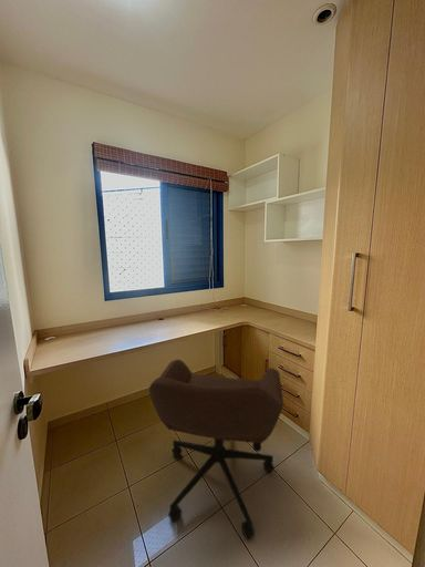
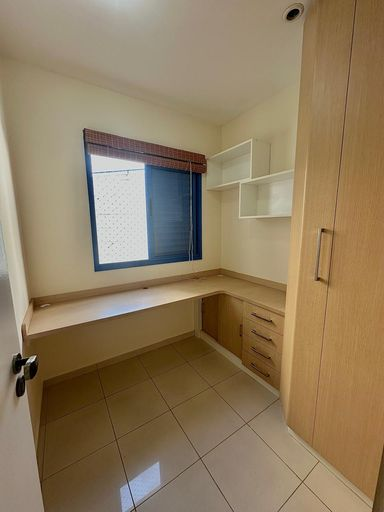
- office chair (218, 415)
